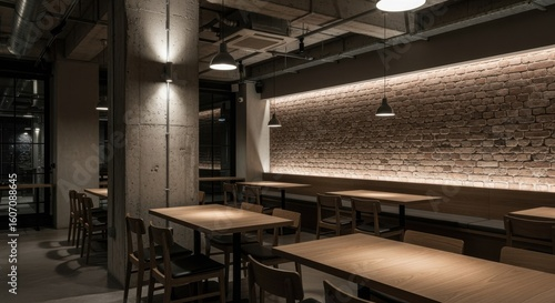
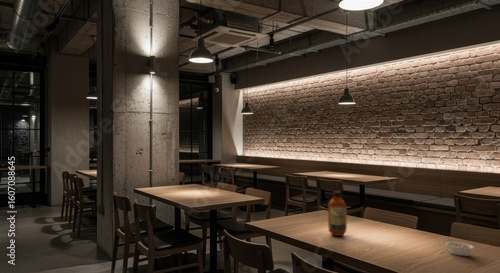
+ bottle (337, 213)
+ legume (458, 248)
